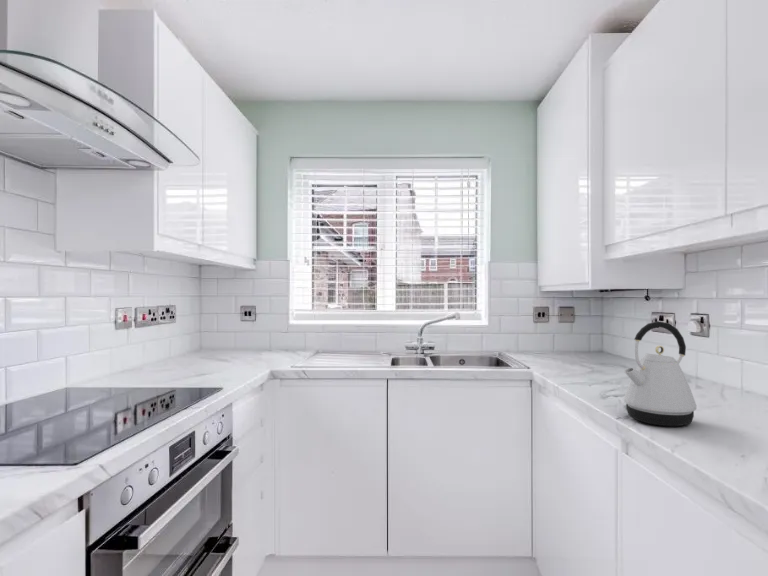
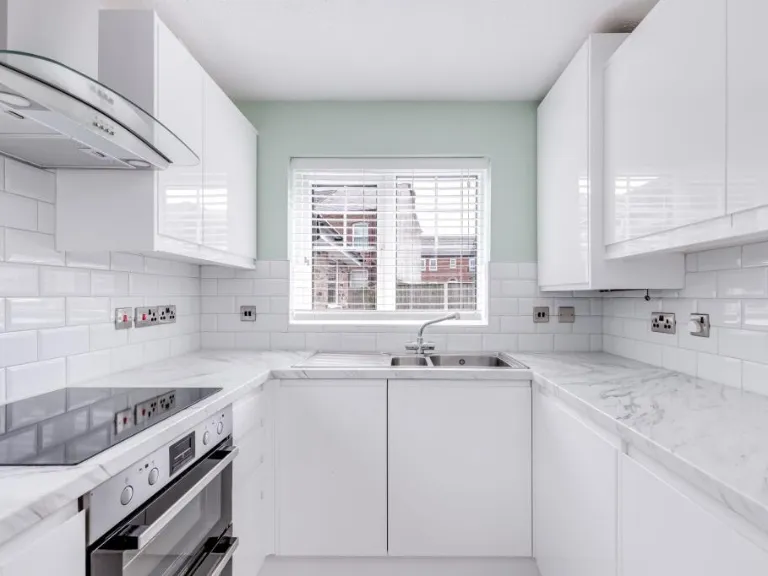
- kettle (657, 370)
